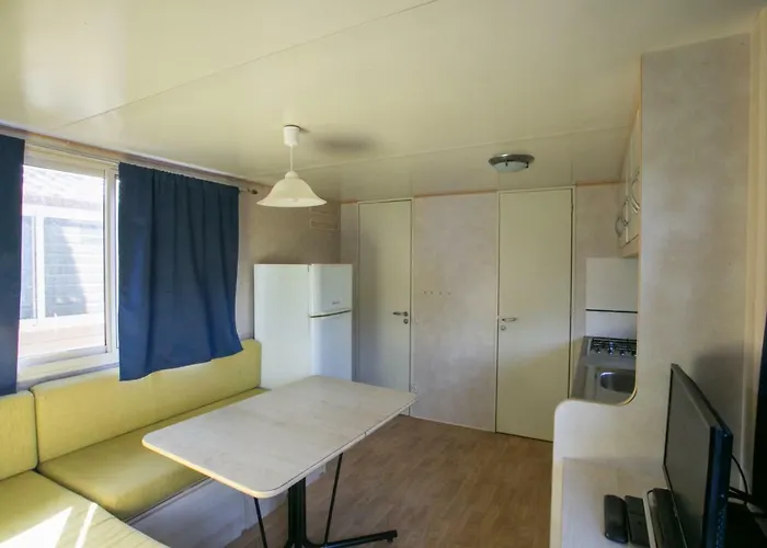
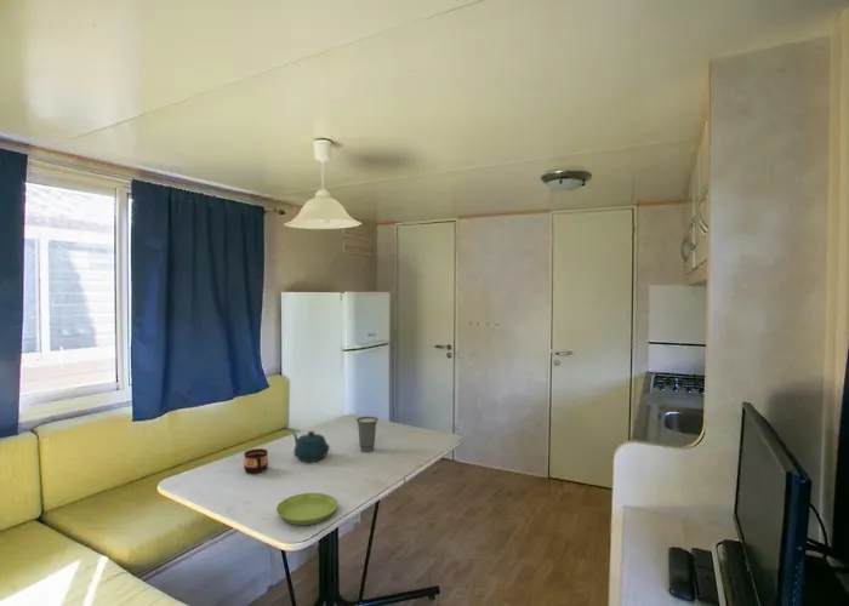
+ saucer (307, 509)
+ cup (255, 462)
+ teapot (309, 444)
+ cup (366, 434)
